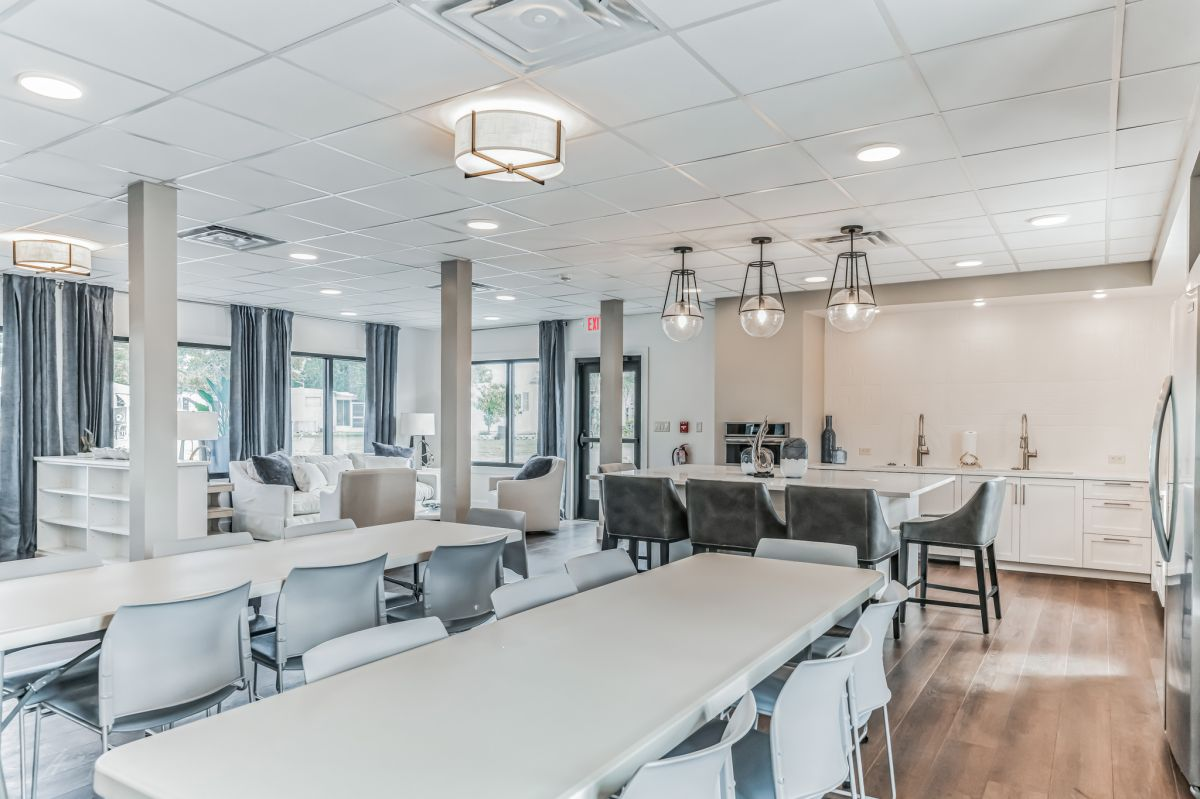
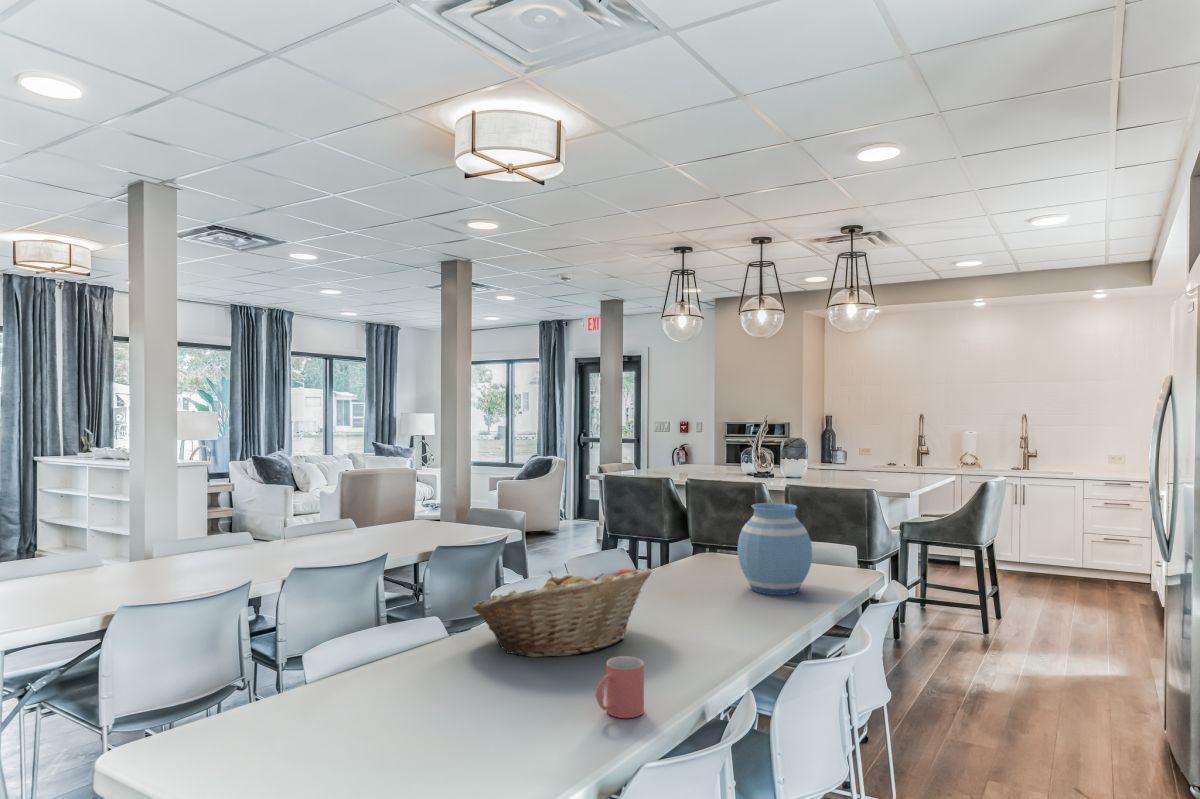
+ fruit basket (565, 603)
+ mug (618, 689)
+ vase (774, 547)
